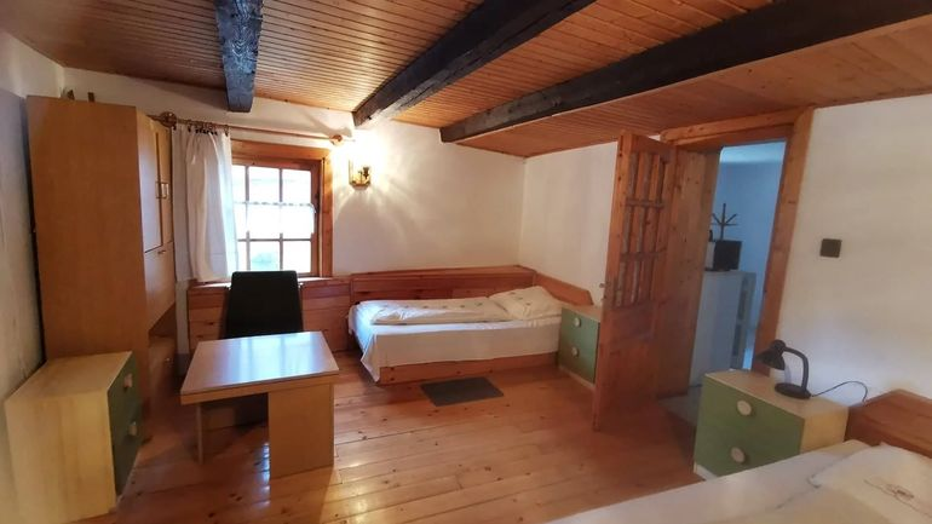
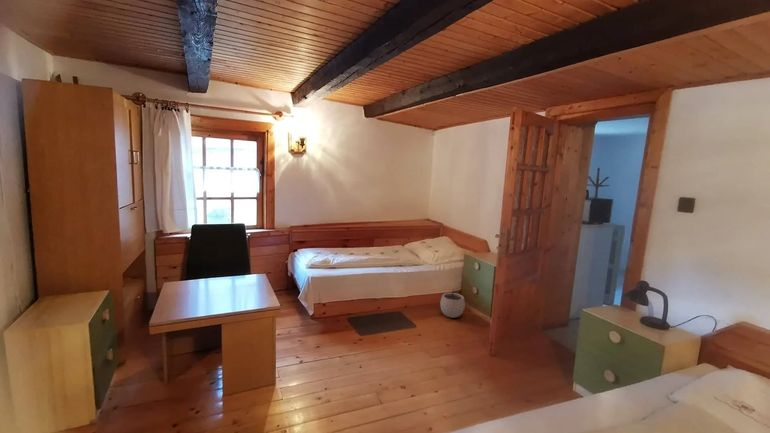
+ plant pot (452, 301)
